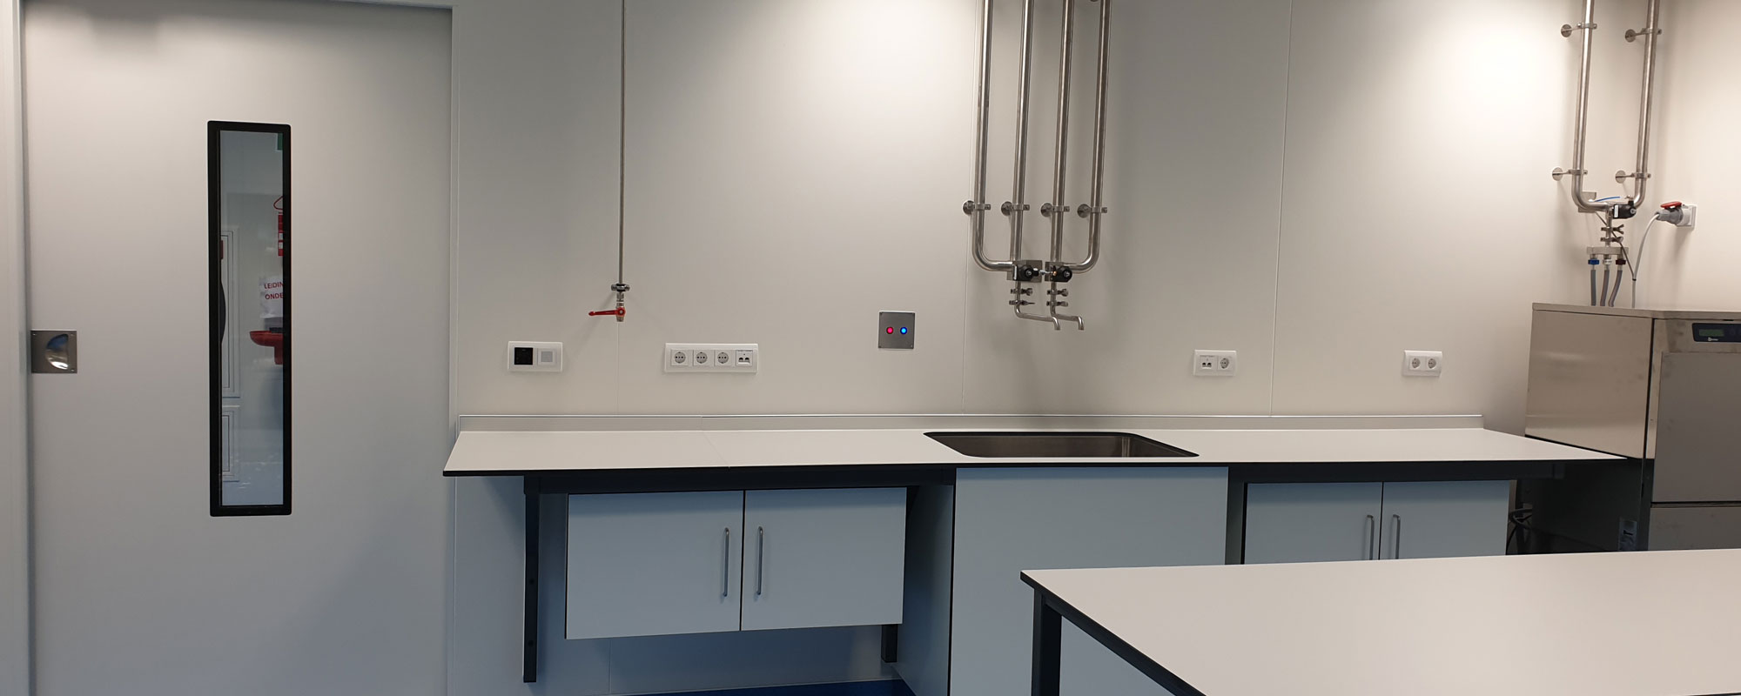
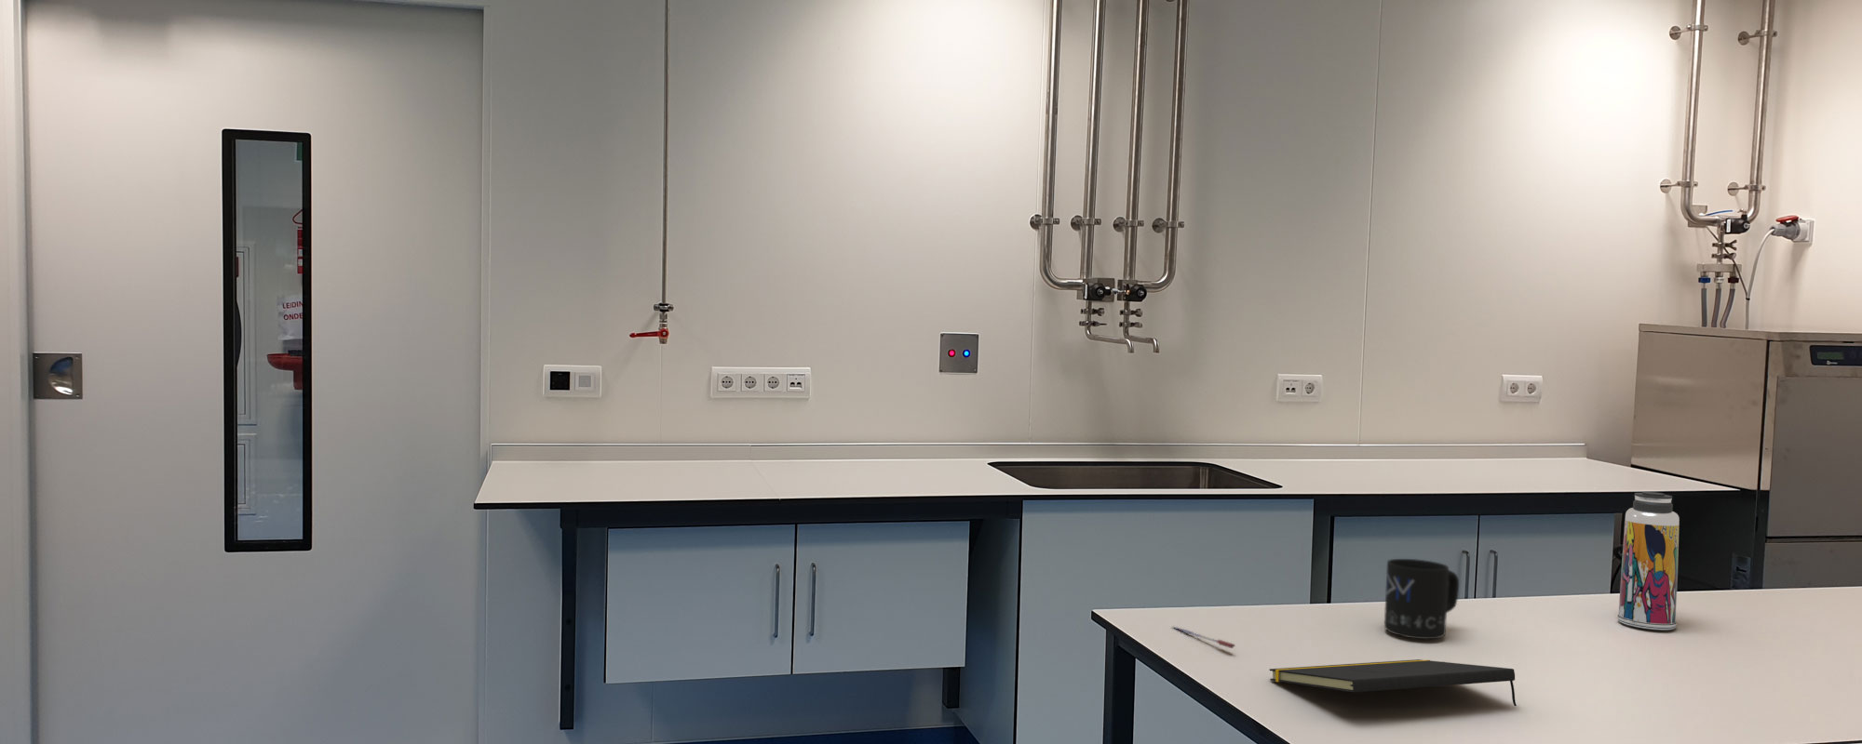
+ beverage bottle (1651, 558)
+ mug (1425, 597)
+ pen (1201, 635)
+ notepad (1388, 674)
